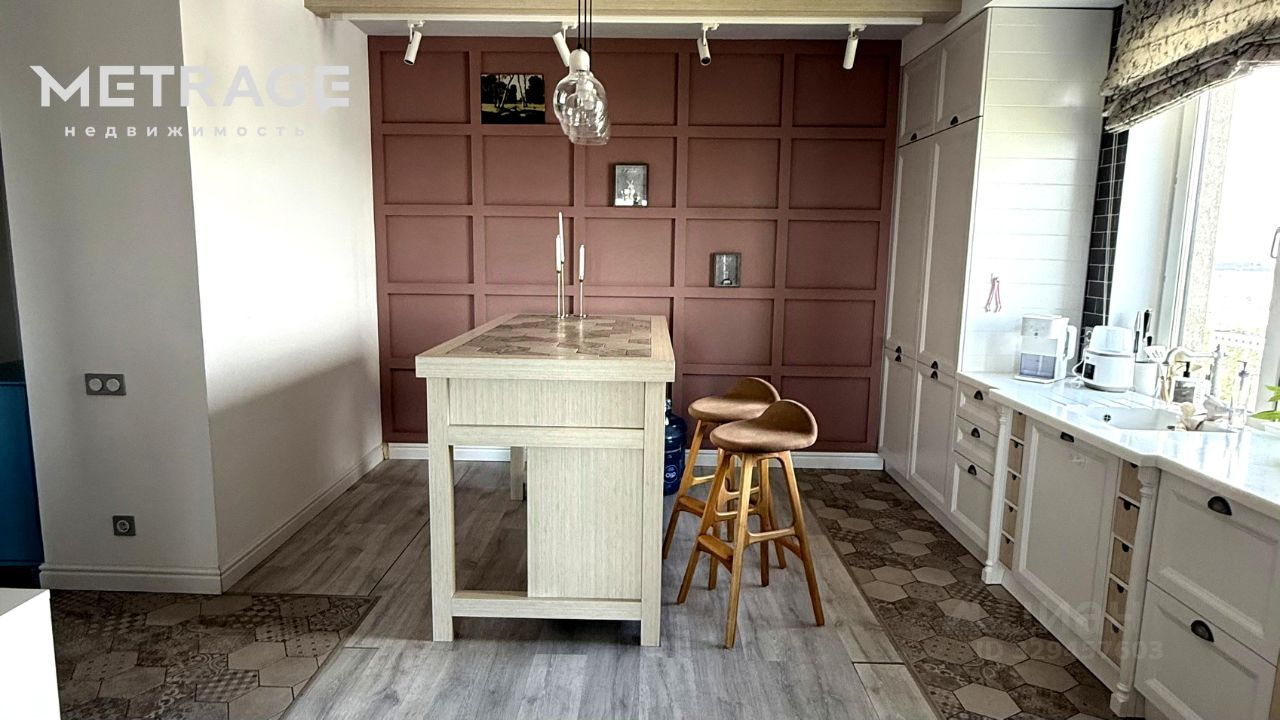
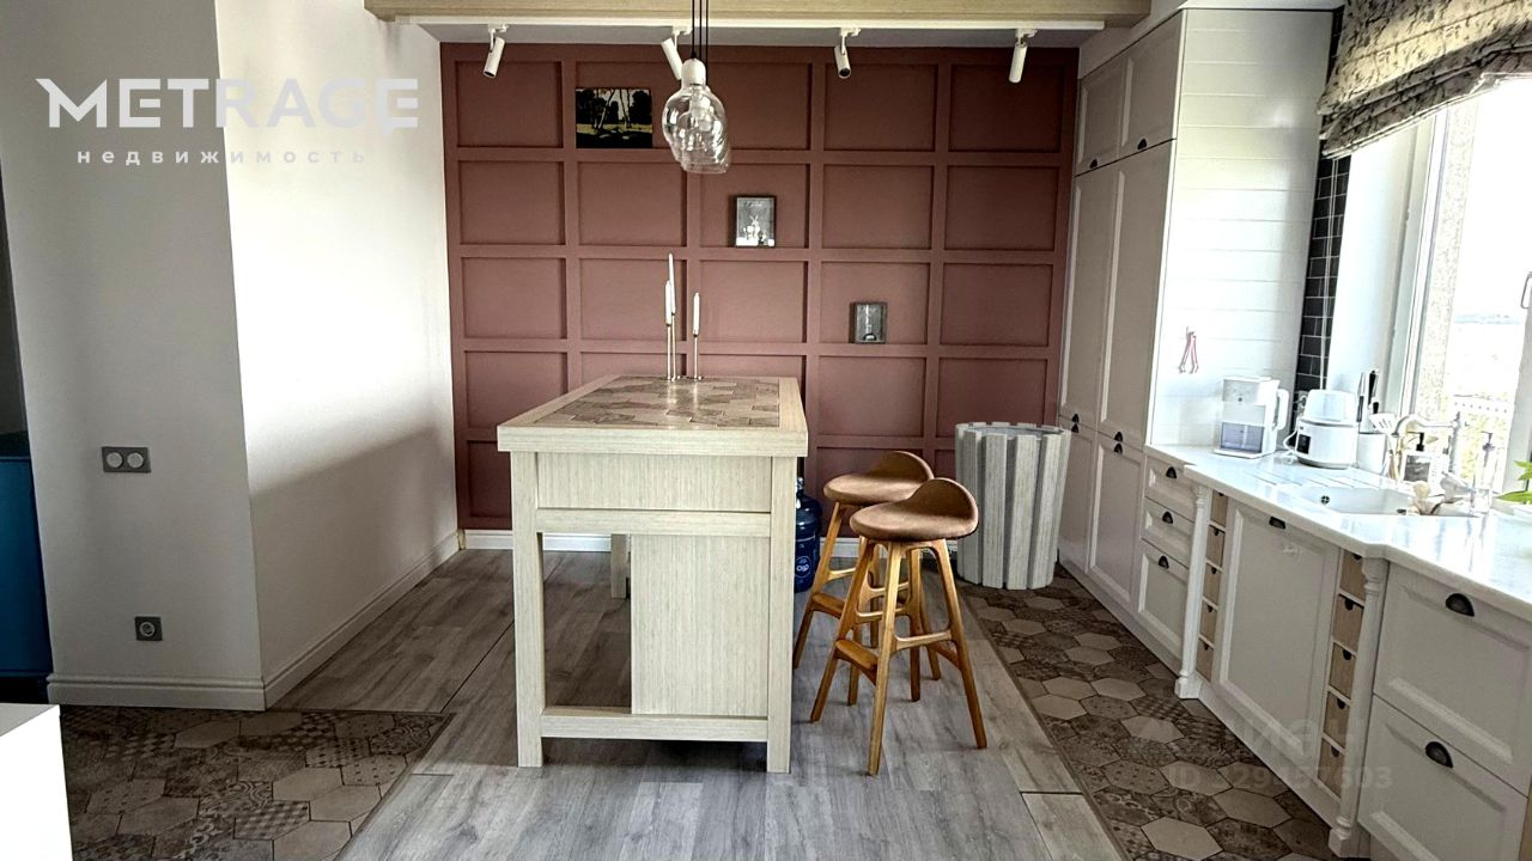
+ trash can (1008, 502)
